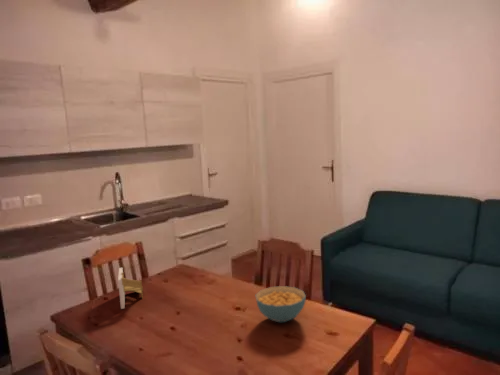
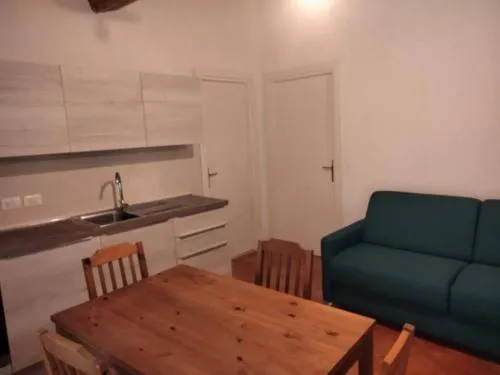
- cereal bowl (280, 307)
- napkin holder (131, 285)
